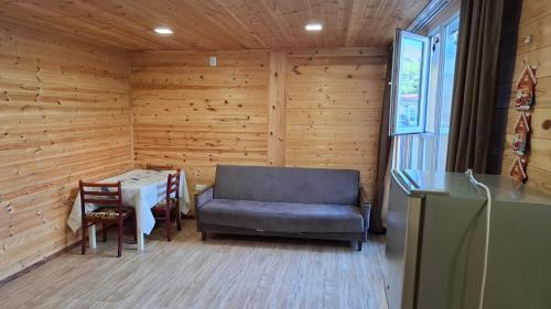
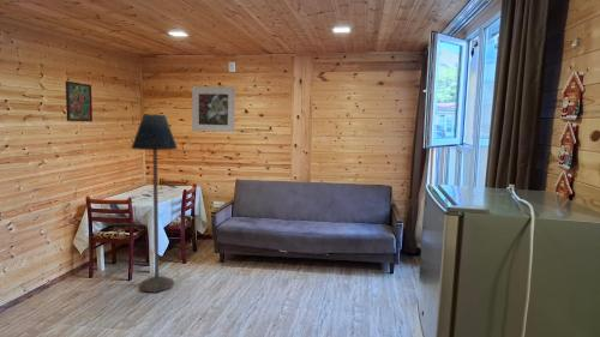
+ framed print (212, 109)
+ floor lamp (155, 201)
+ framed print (79, 102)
